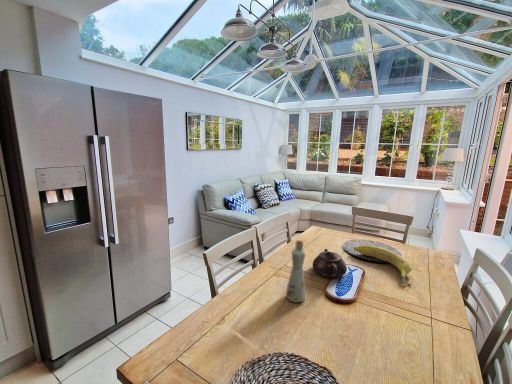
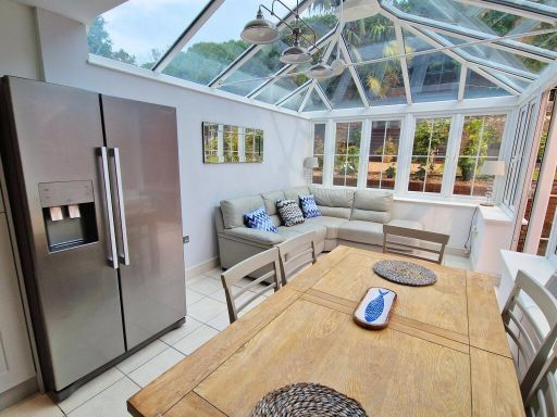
- bottle (297, 269)
- fruit (385, 259)
- teapot (329, 262)
